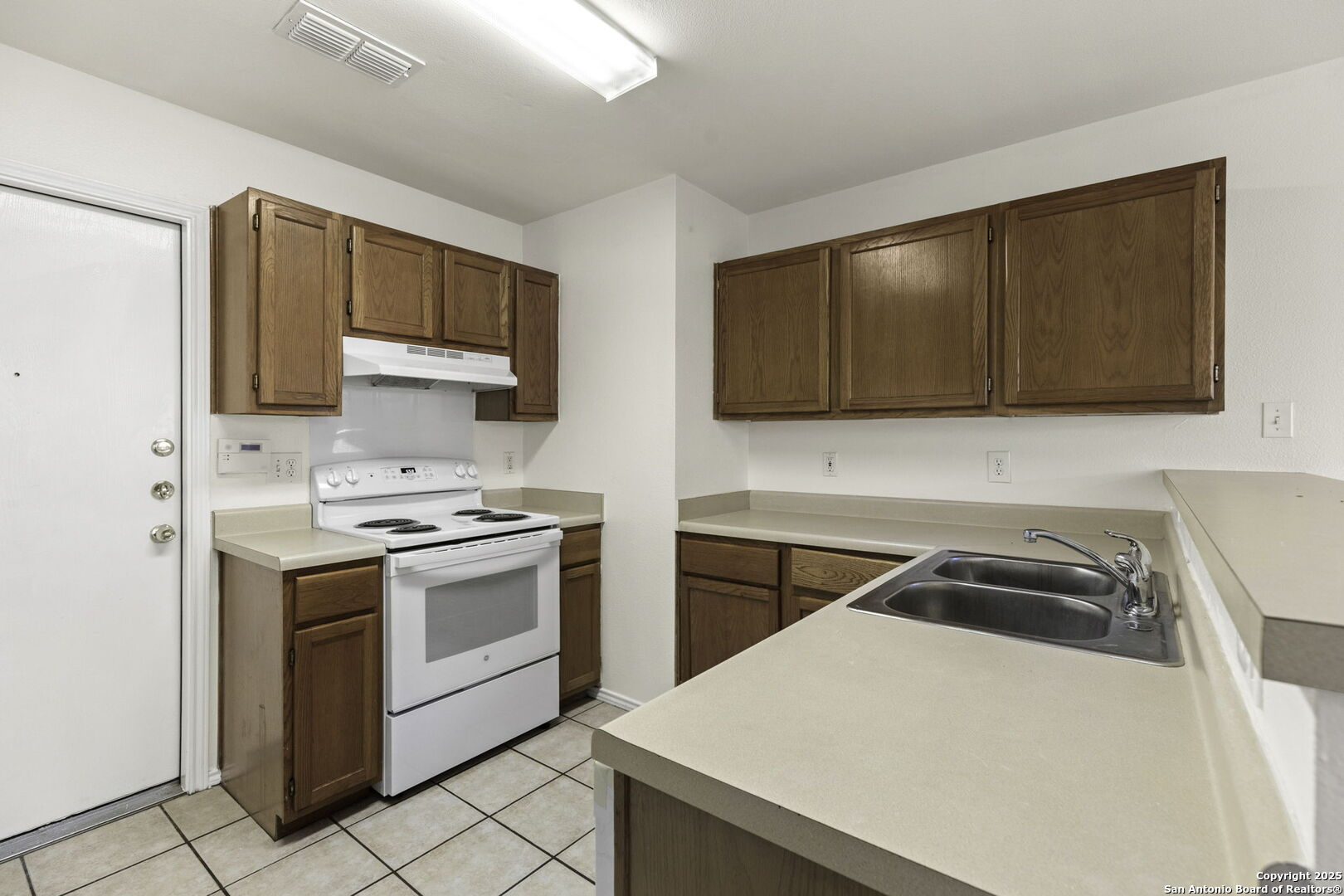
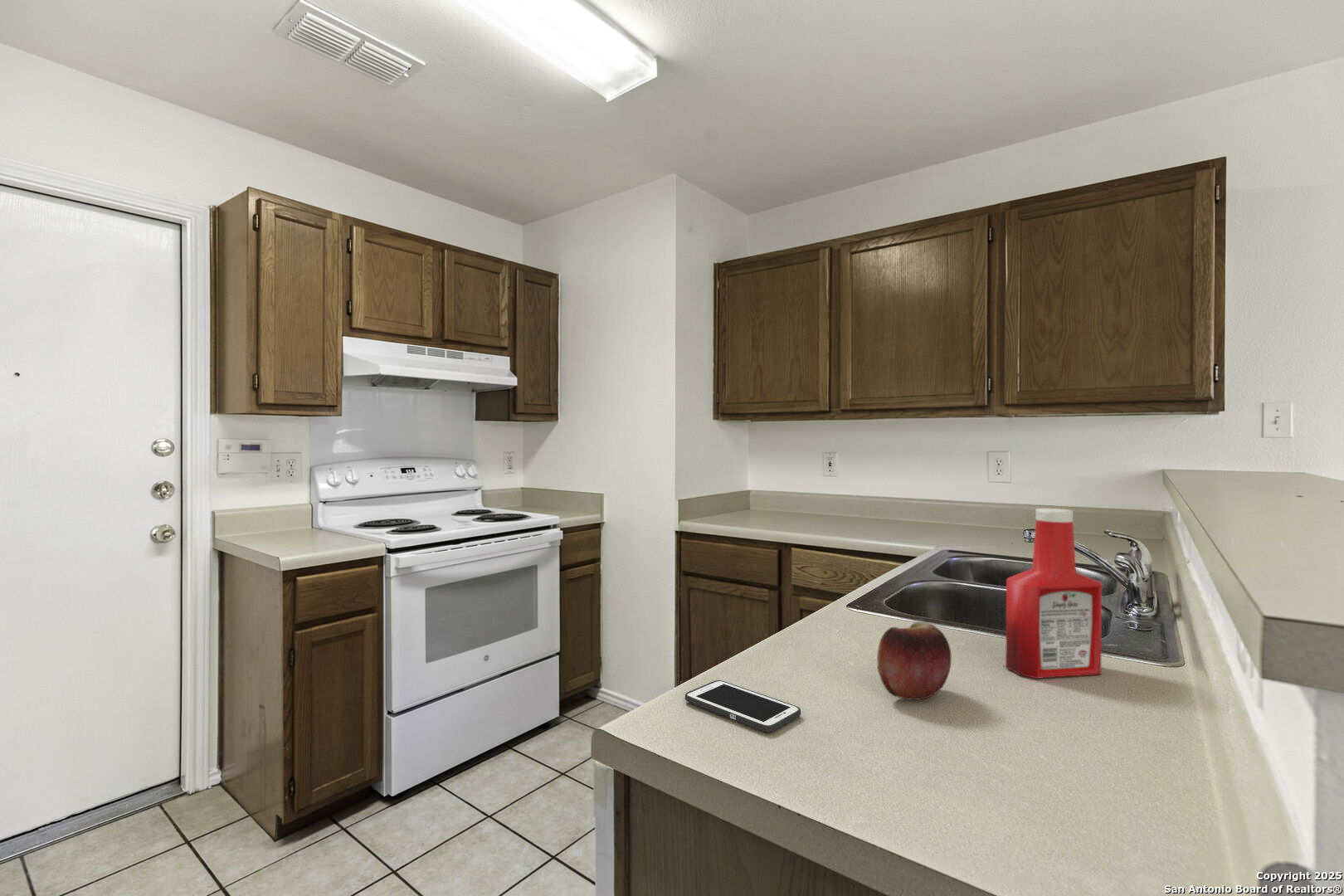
+ cell phone (741, 704)
+ apple (913, 659)
+ soap bottle (1054, 589)
